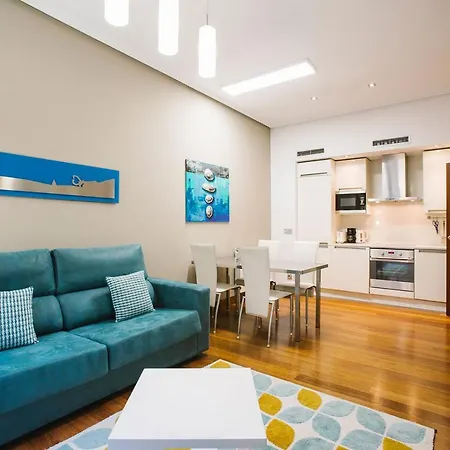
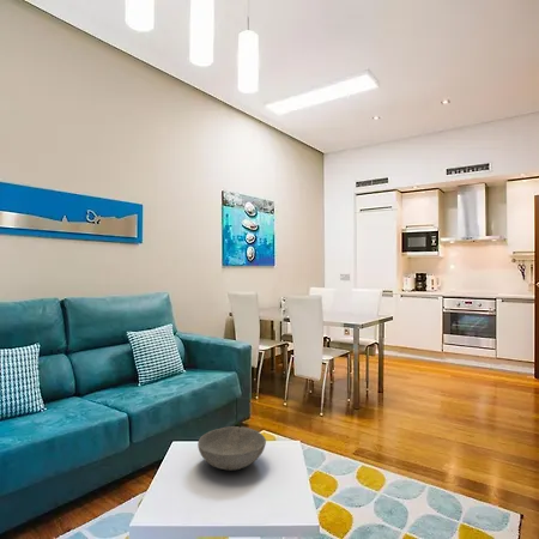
+ bowl (231, 452)
